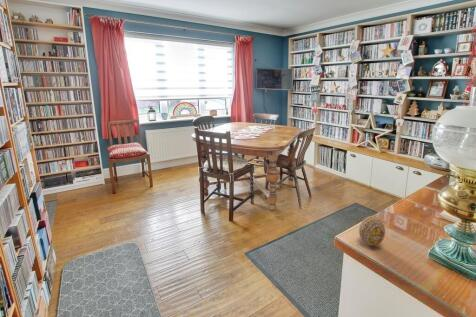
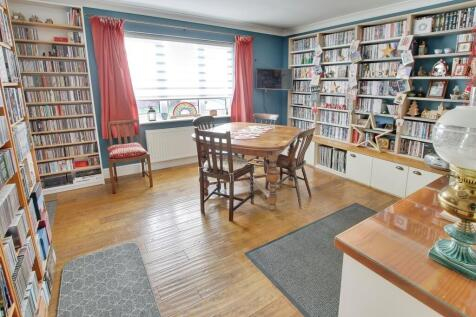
- decorative egg (371, 230)
